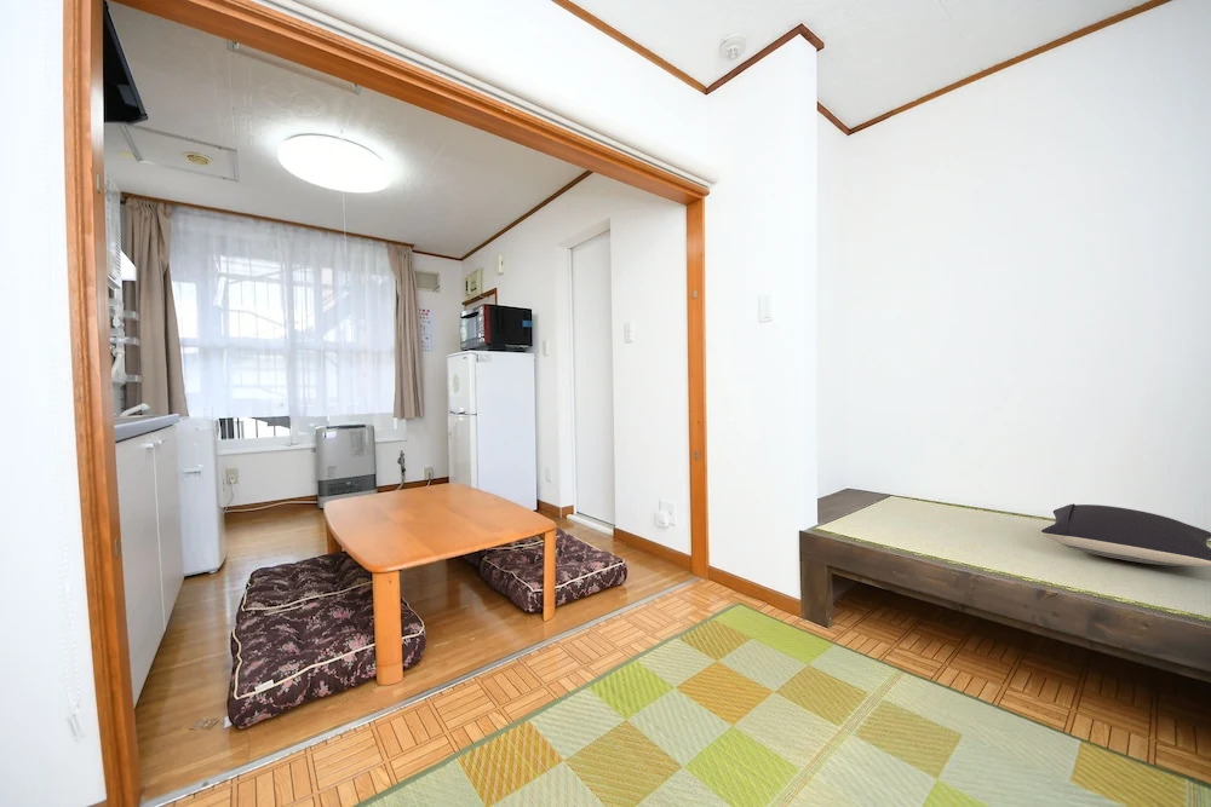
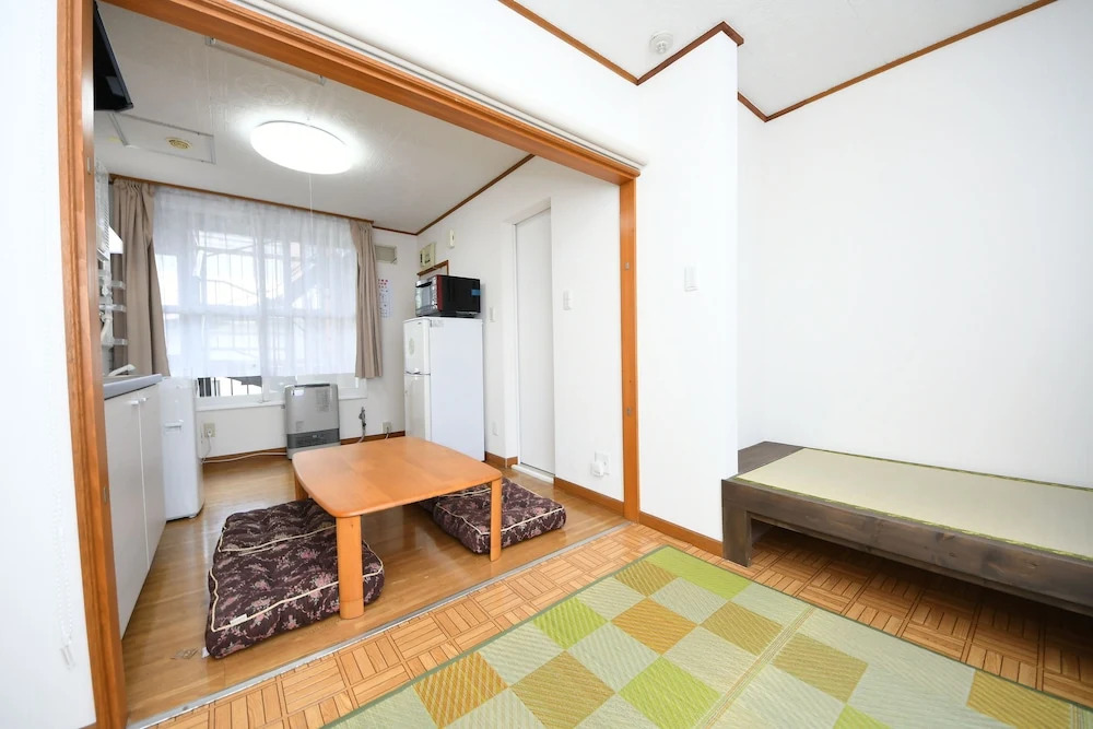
- pillow (1125, 532)
